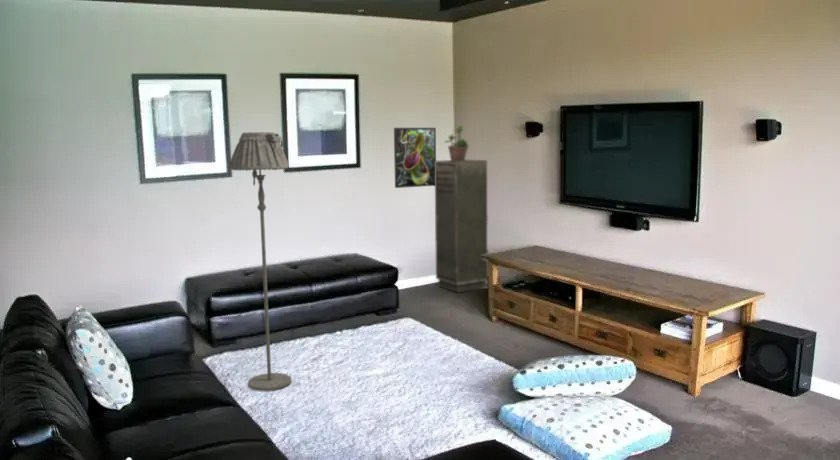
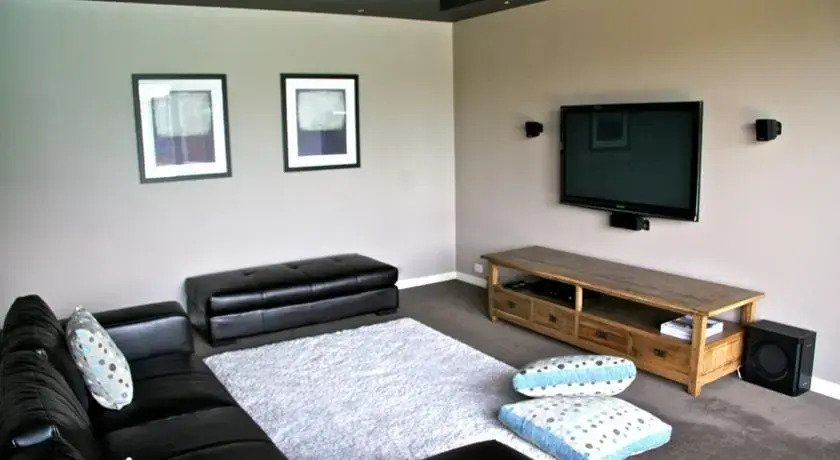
- storage cabinet (461, 224)
- potted plant (458, 141)
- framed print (415, 157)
- floor lamp (263, 260)
